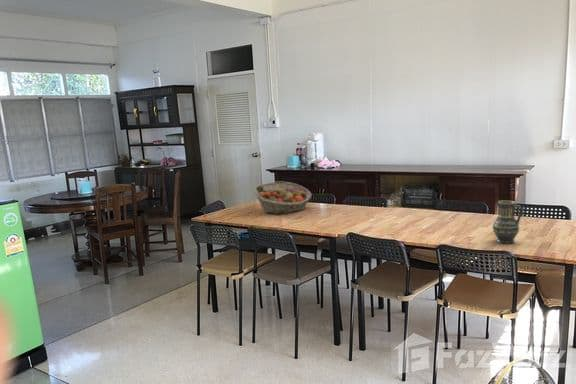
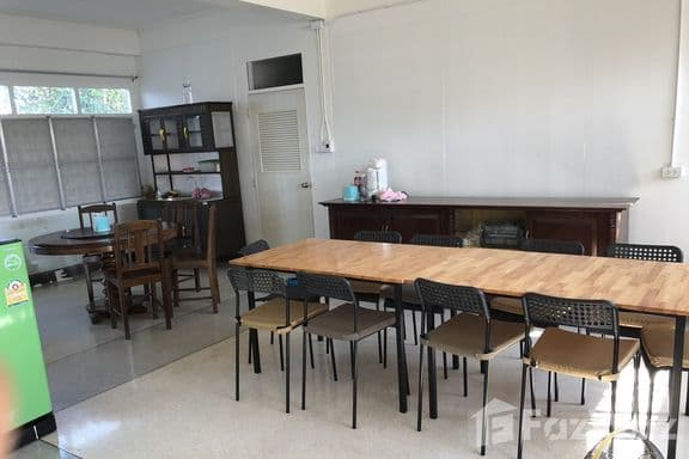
- vase (506, 221)
- fruit basket (282, 197)
